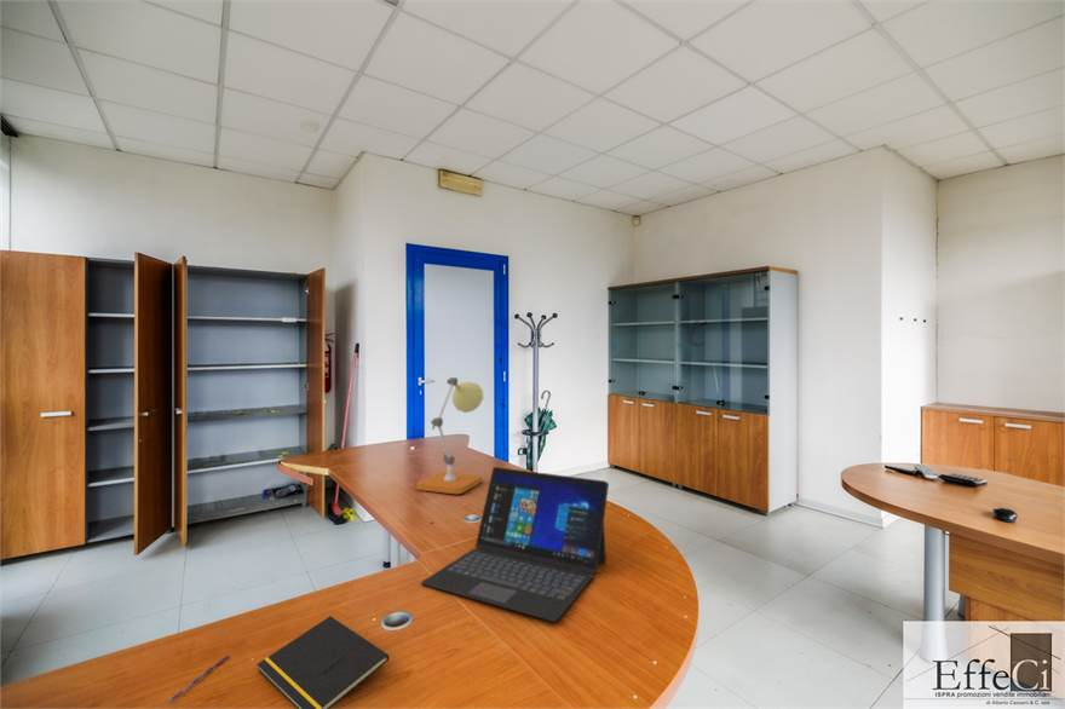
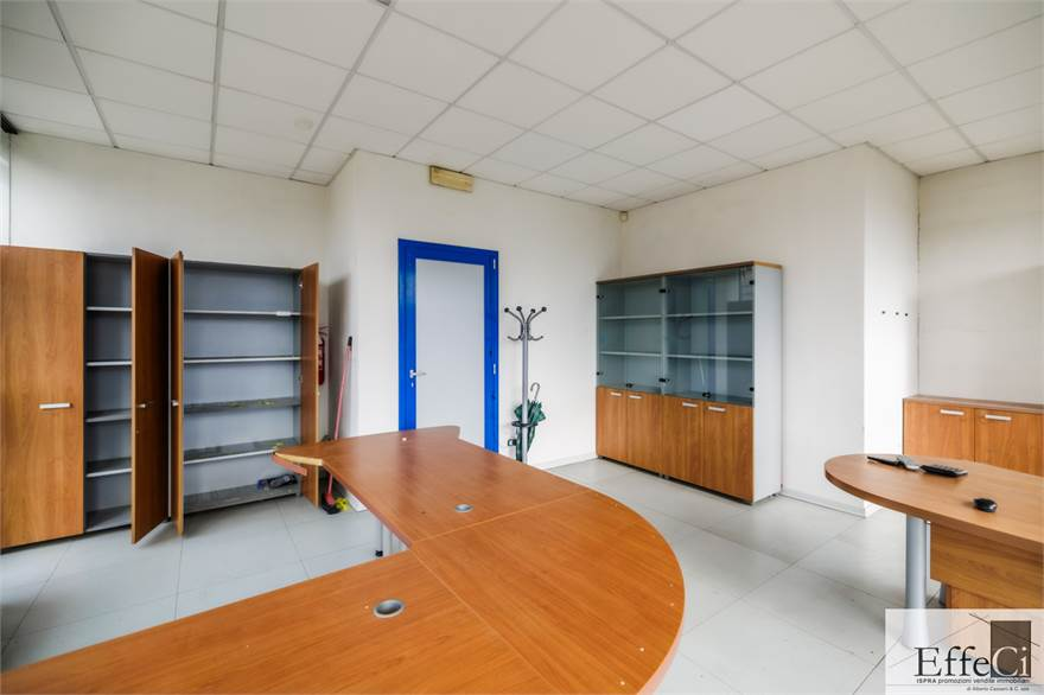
- pen (200, 676)
- laptop (519, 529)
- notepad (322, 662)
- desk lamp (443, 434)
